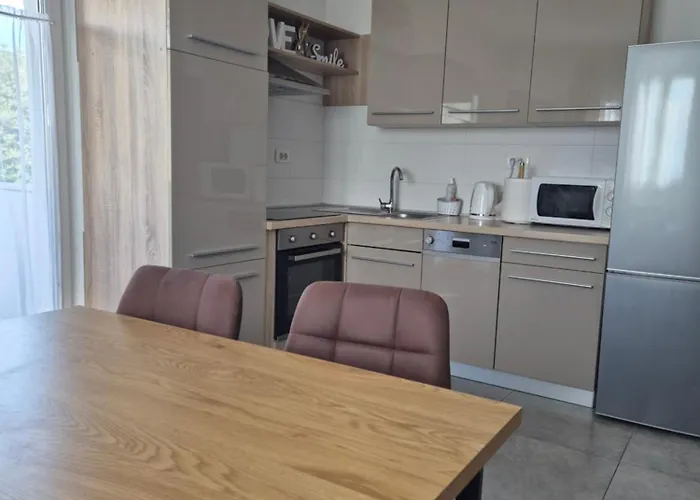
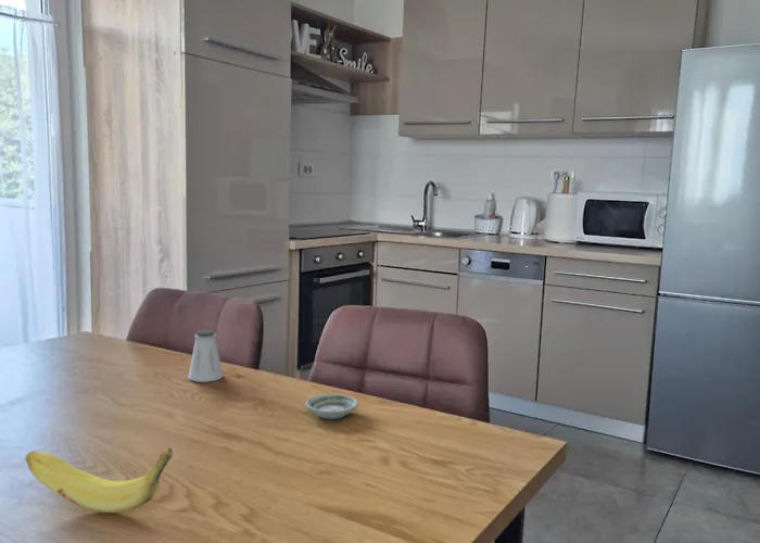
+ saltshaker (205, 354)
+ saucer (331, 407)
+ banana (98, 478)
